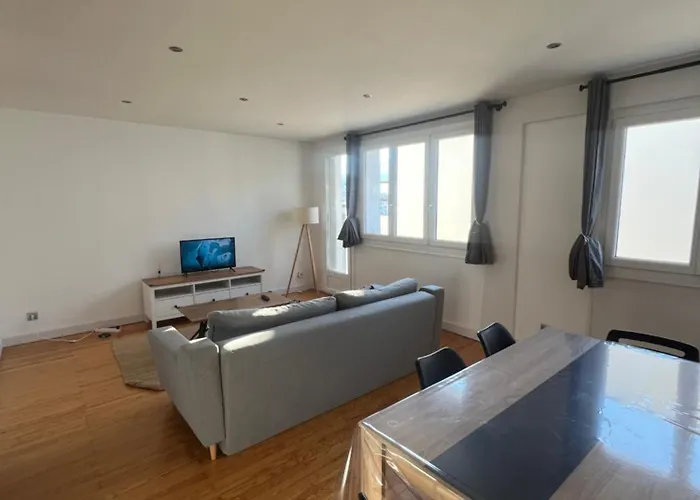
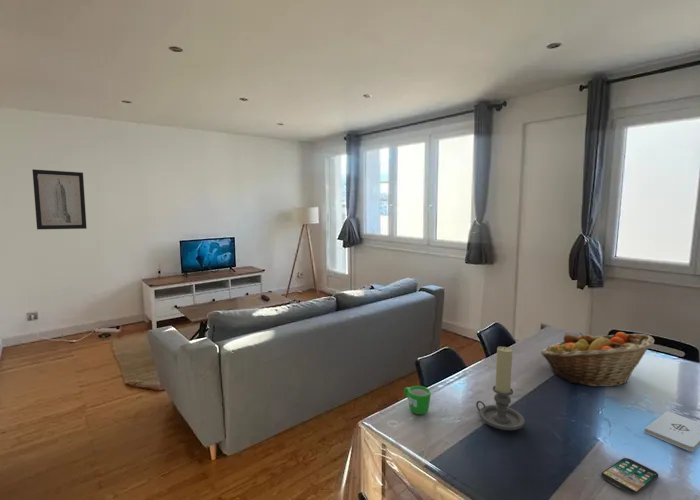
+ mug (415, 398)
+ wall art (60, 200)
+ fruit basket (595, 353)
+ notepad (678, 429)
+ smartphone (629, 475)
+ candle holder (499, 383)
